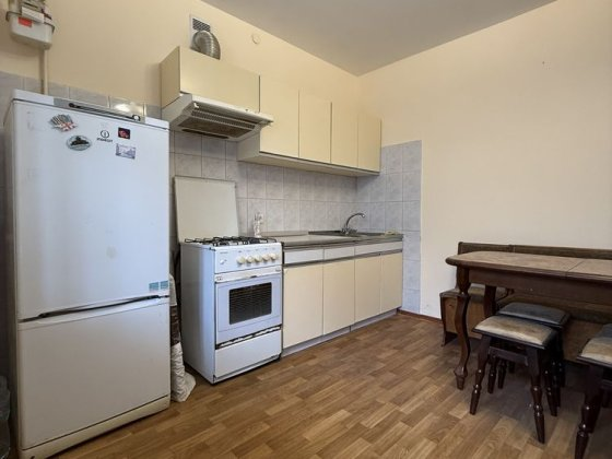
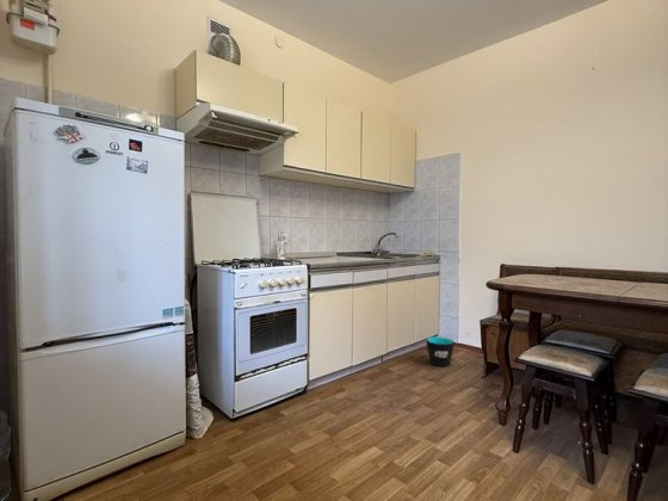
+ cup sleeve (441, 351)
